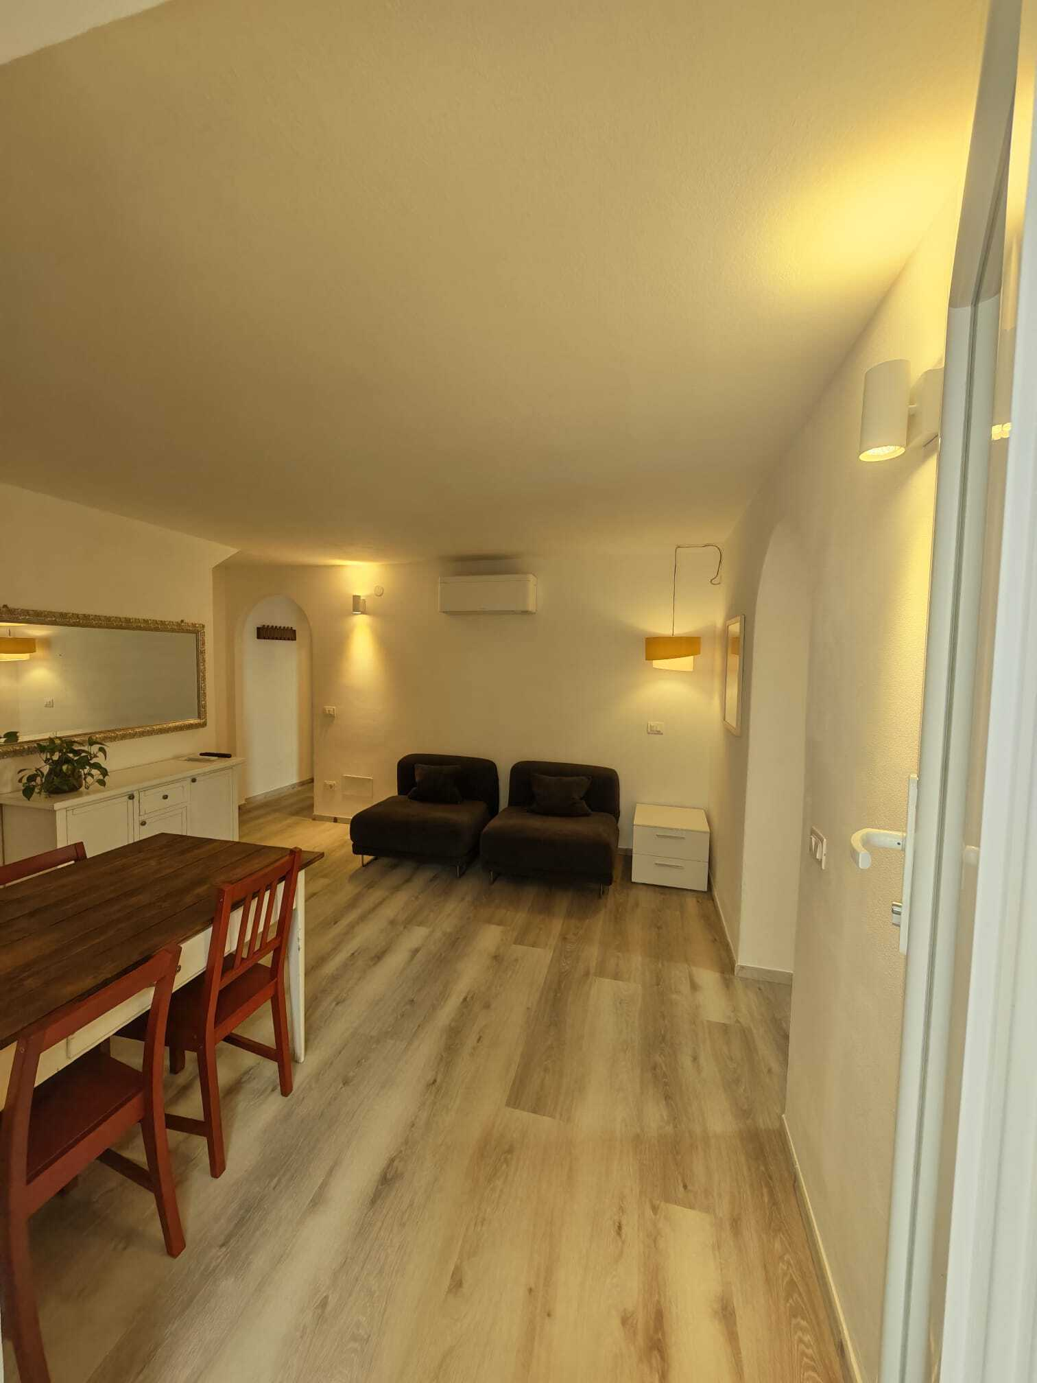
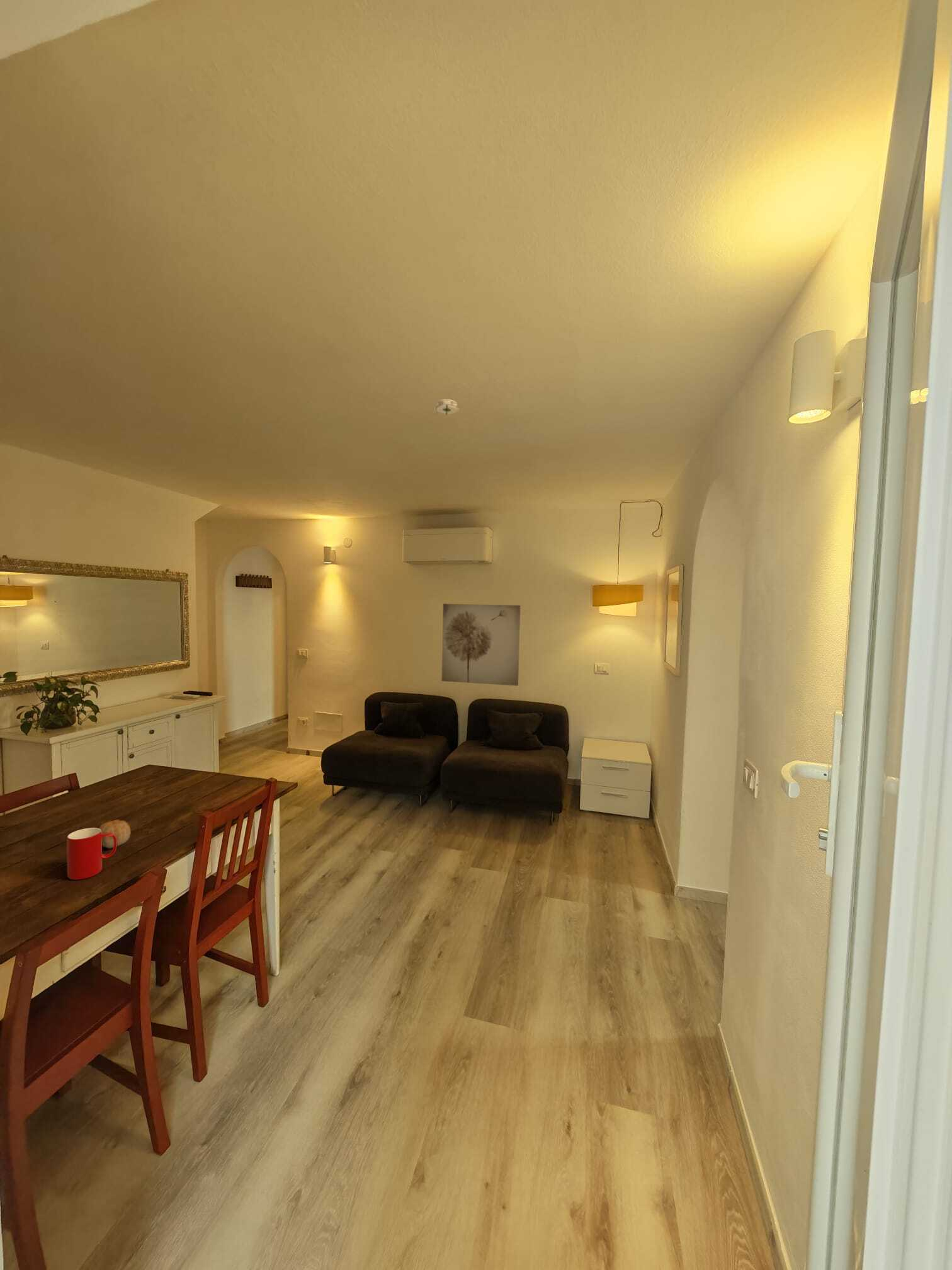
+ wall art (480, 644)
+ fruit (114, 833)
+ smoke detector (446, 407)
+ cup (92, 852)
